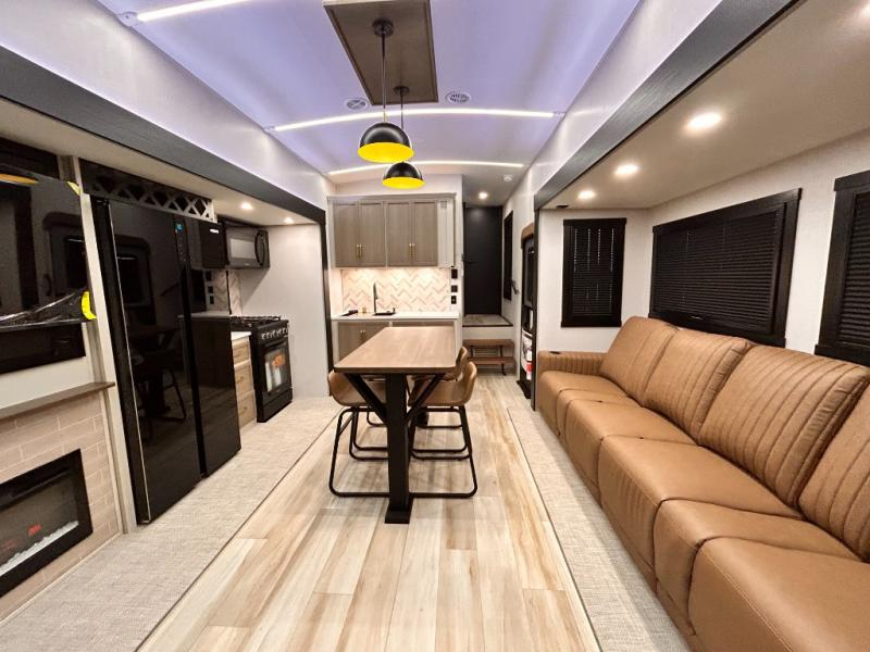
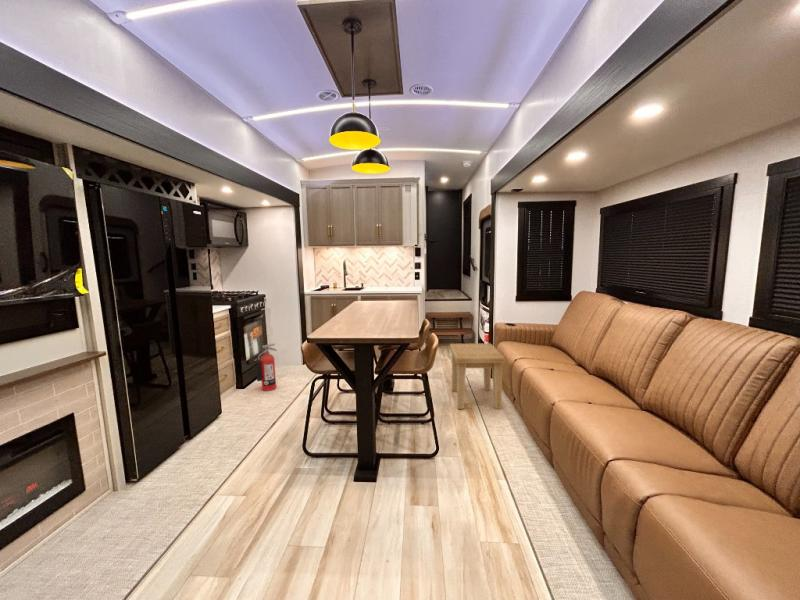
+ side table (474, 367)
+ fire extinguisher (266, 366)
